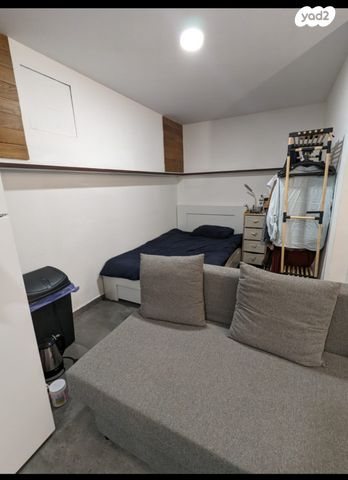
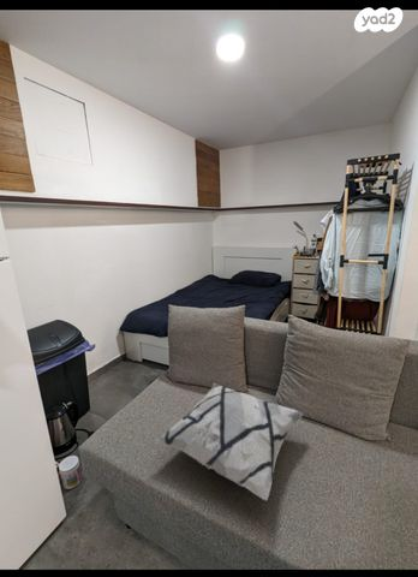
+ decorative pillow (233, 426)
